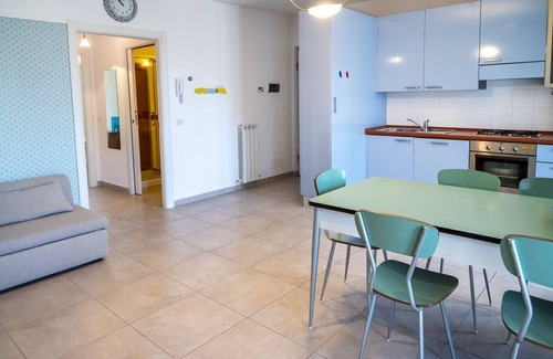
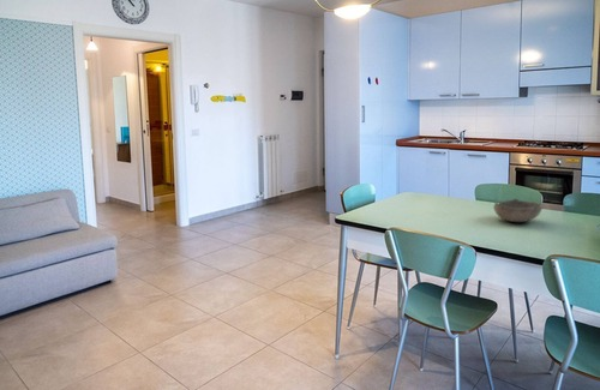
+ bowl (516, 211)
